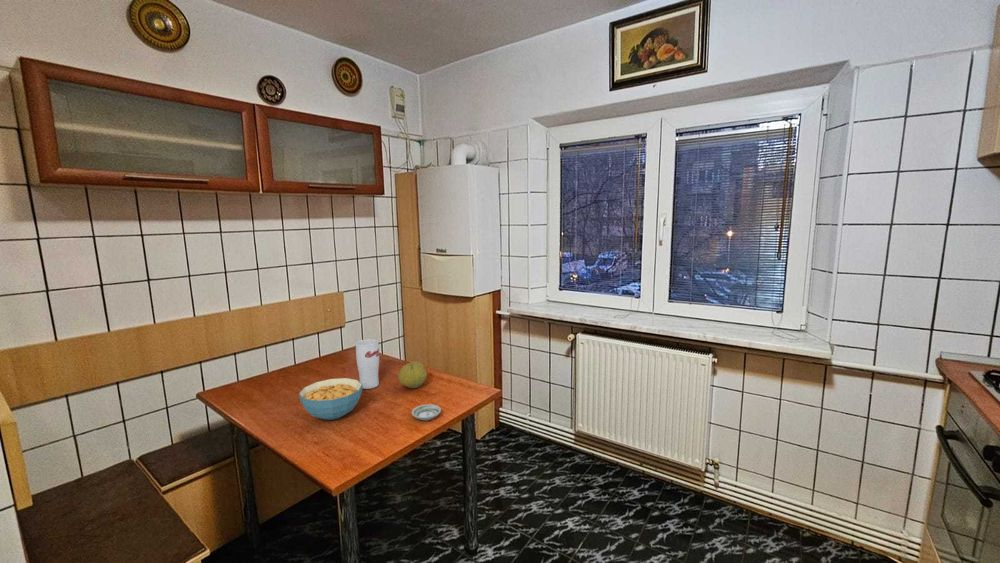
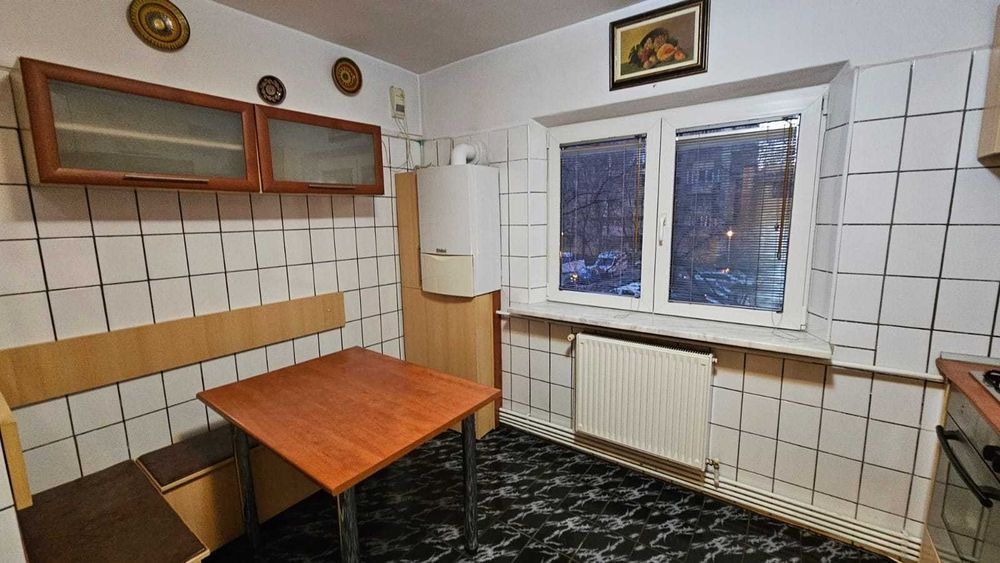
- cup (368, 364)
- saucer (426, 413)
- cereal bowl (332, 402)
- fruit (412, 375)
